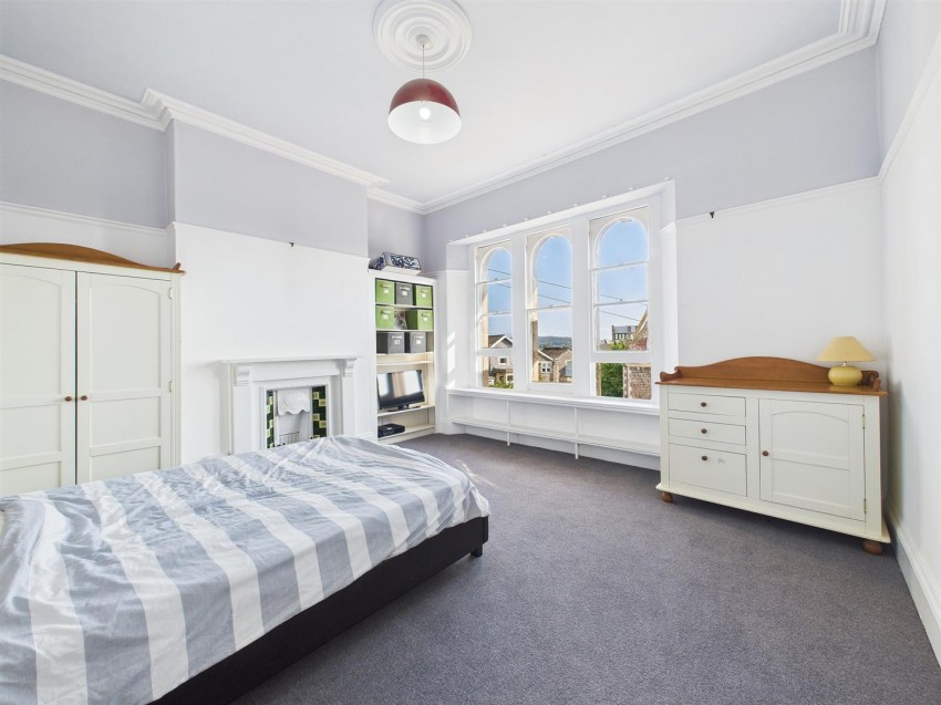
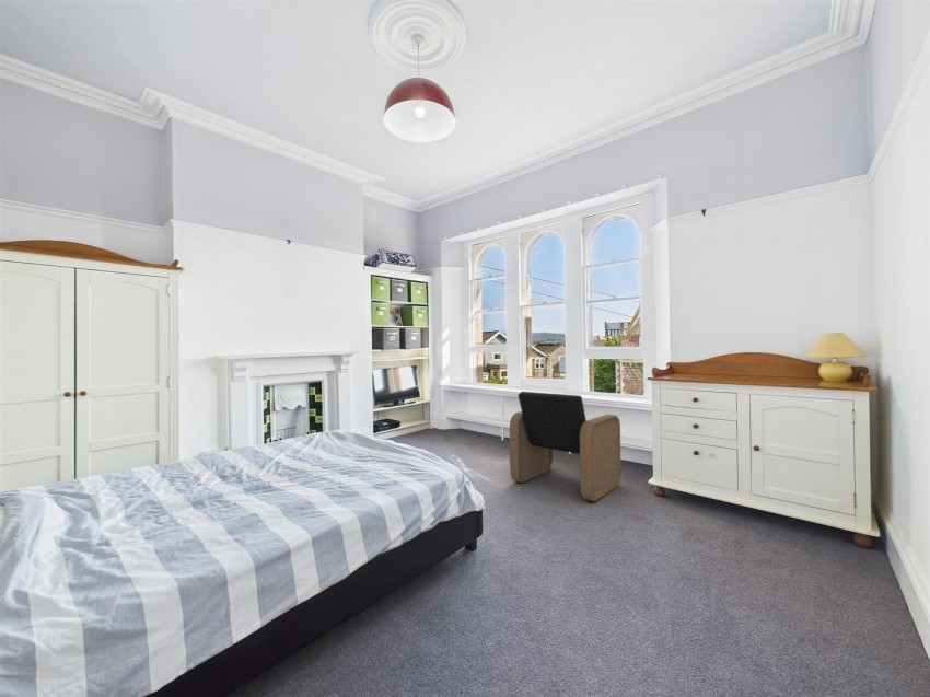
+ armchair (565, 437)
